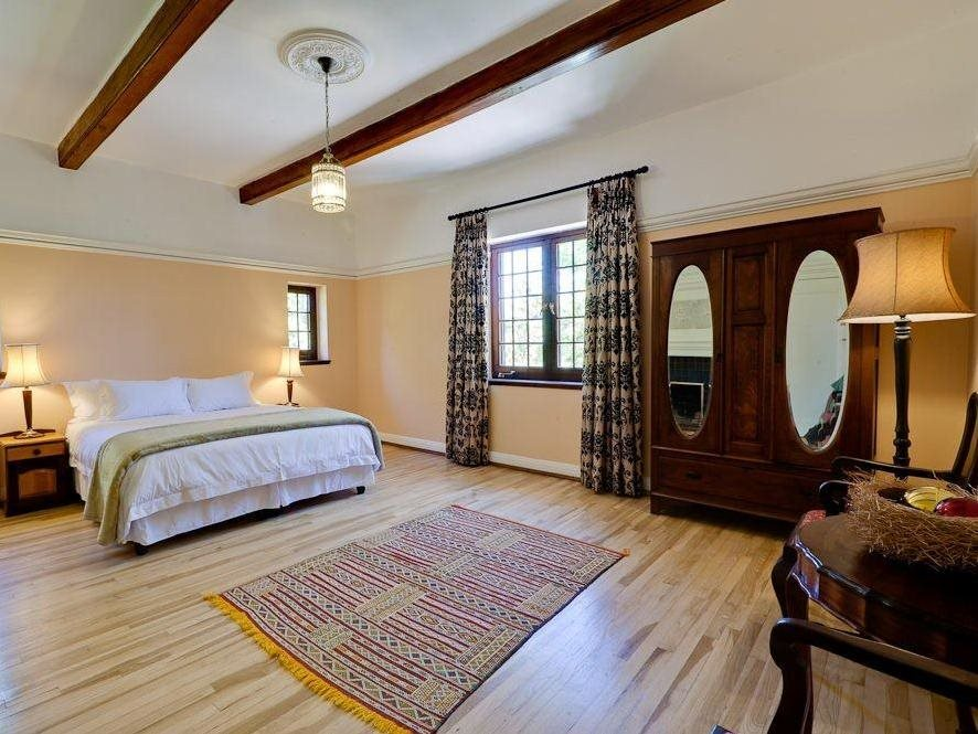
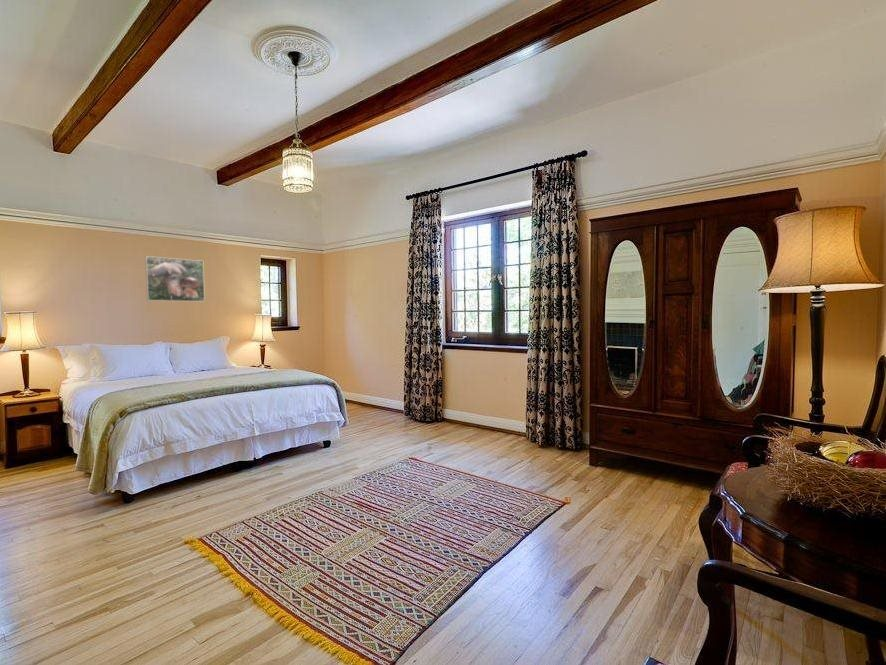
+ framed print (176, 279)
